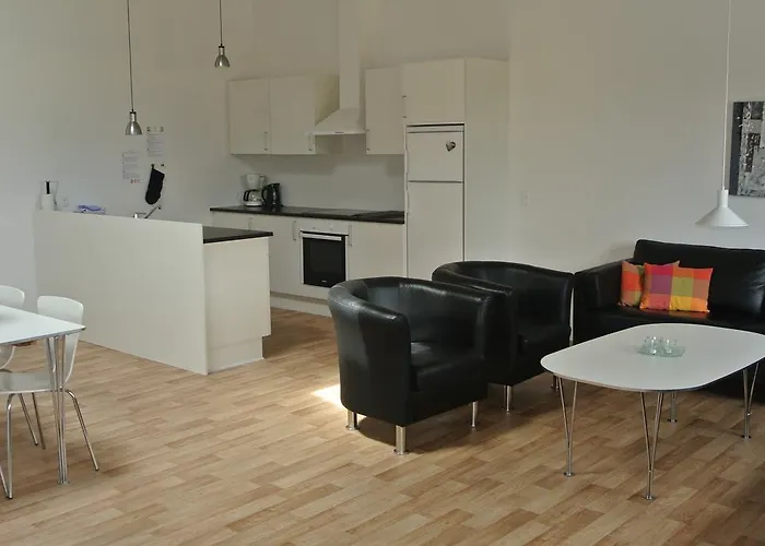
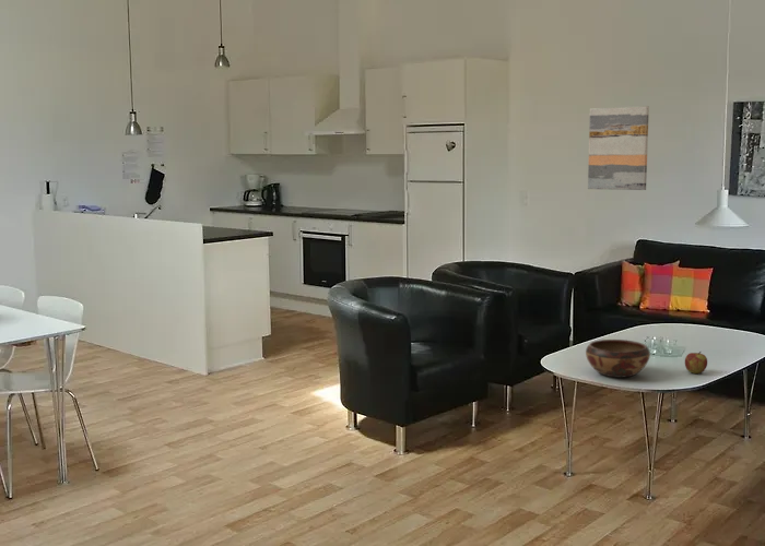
+ decorative bowl (616, 359)
+ wall art (617, 149)
+ apple (695, 361)
